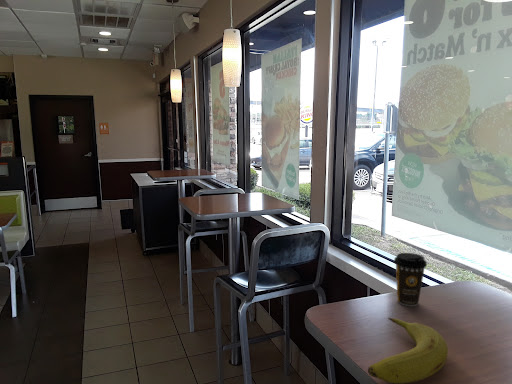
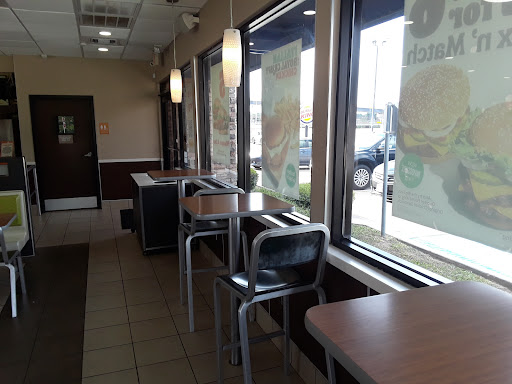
- coffee cup (409, 279)
- fruit (397, 354)
